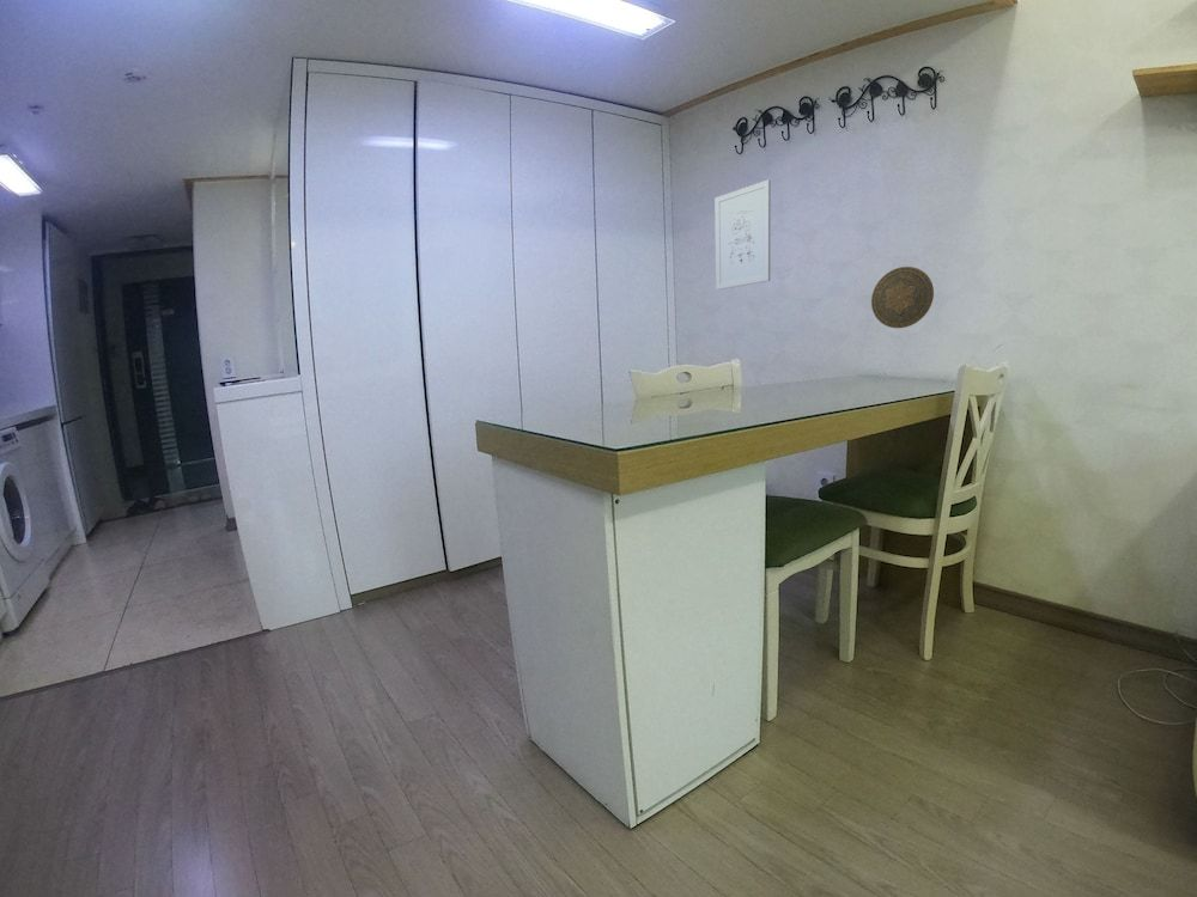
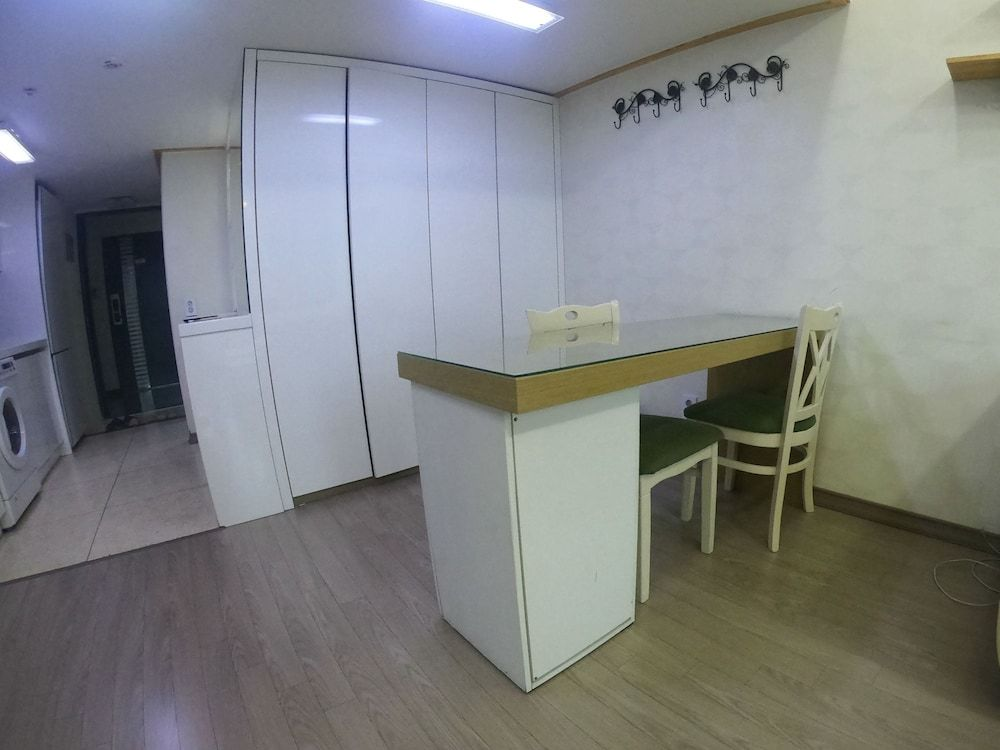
- wall art (741, 237)
- decorative plate (900, 297)
